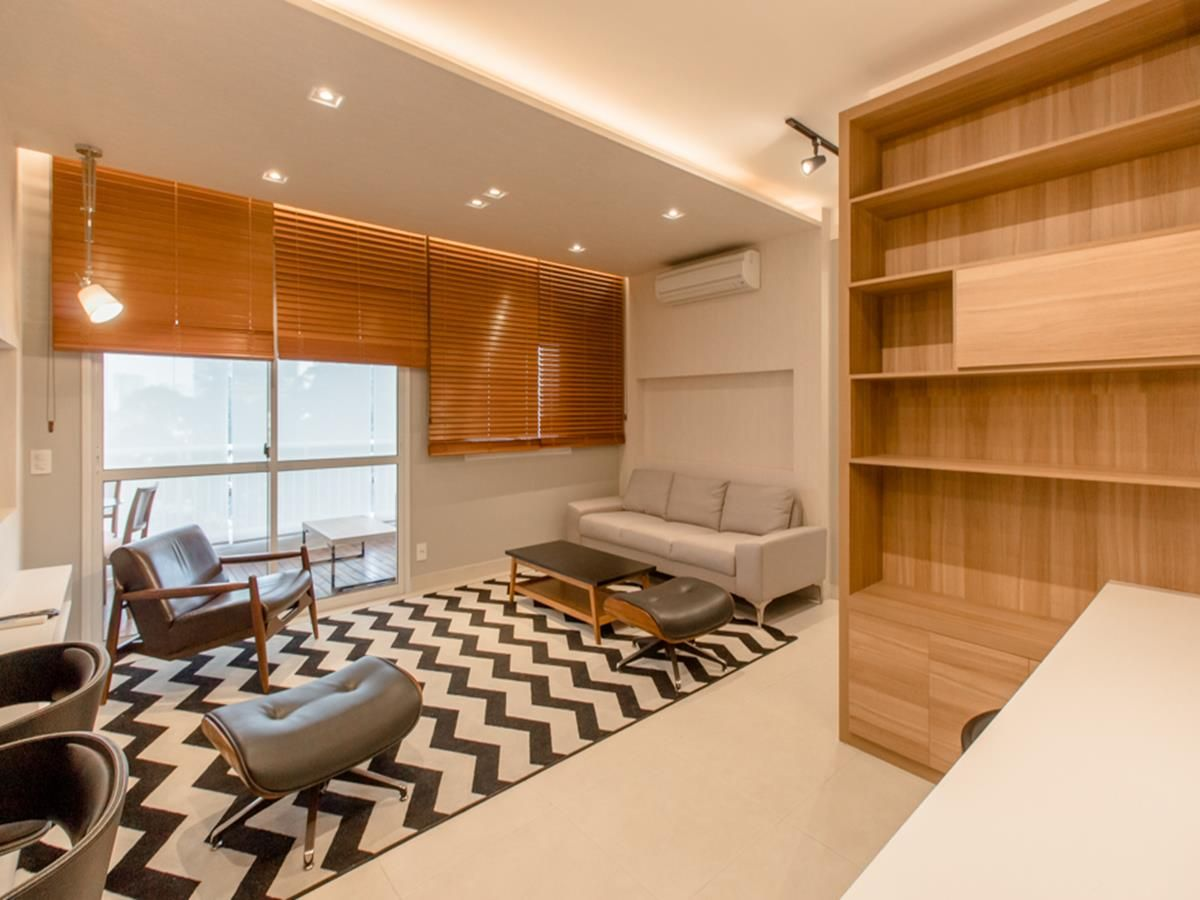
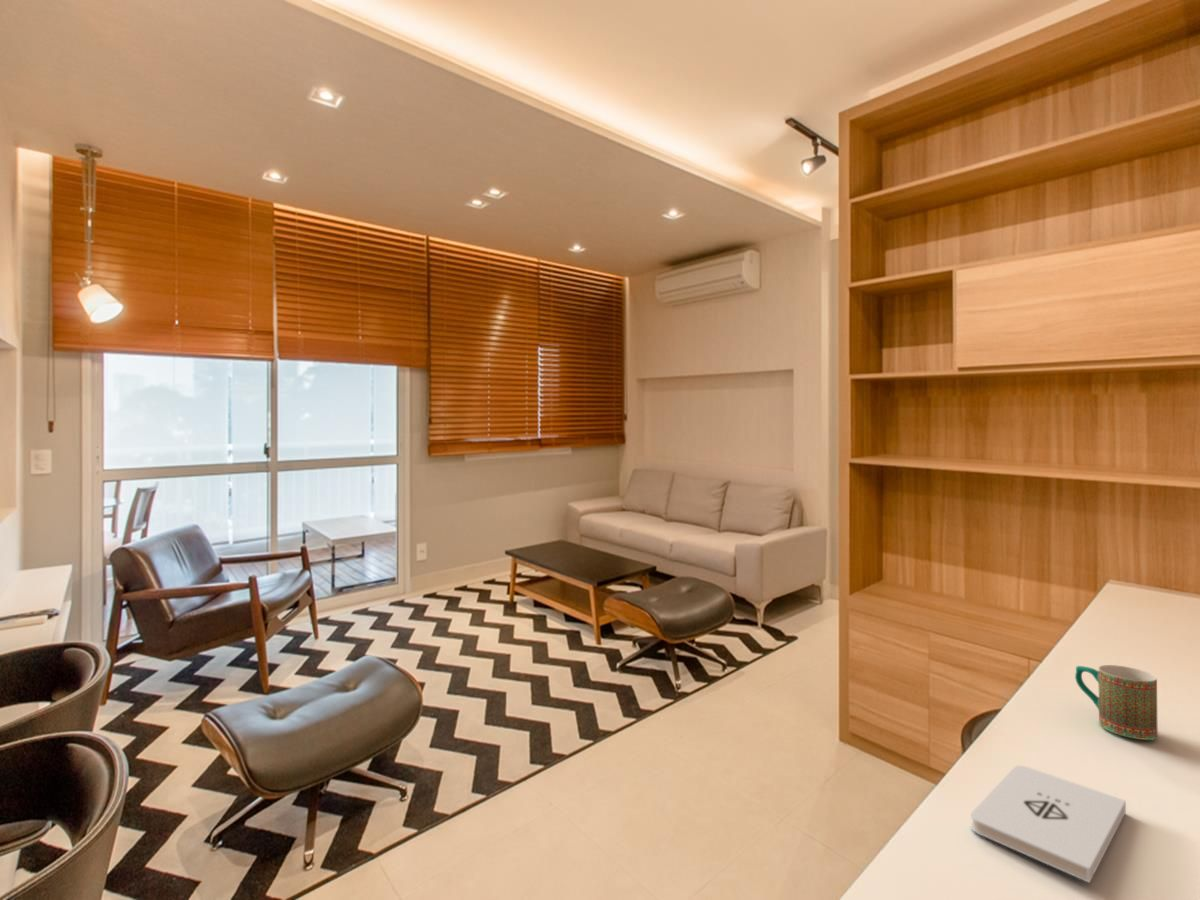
+ notepad (1048, 814)
+ mug (1114, 697)
